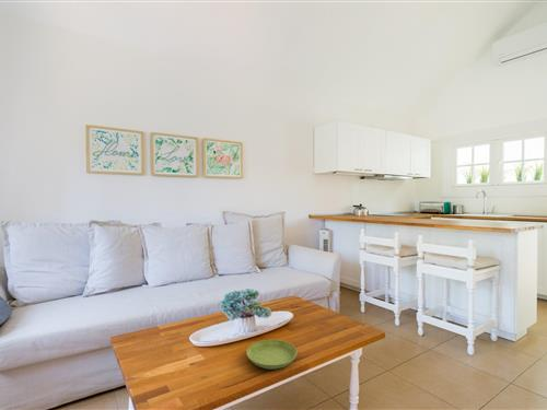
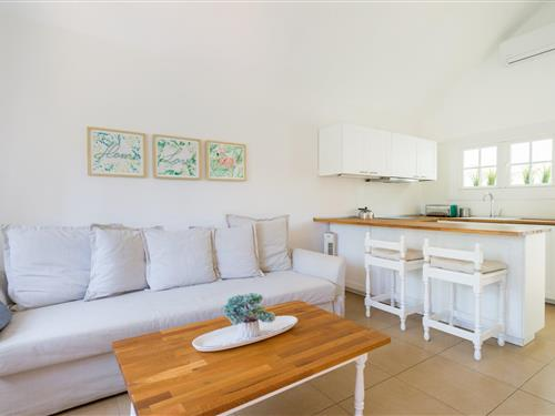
- saucer (271, 354)
